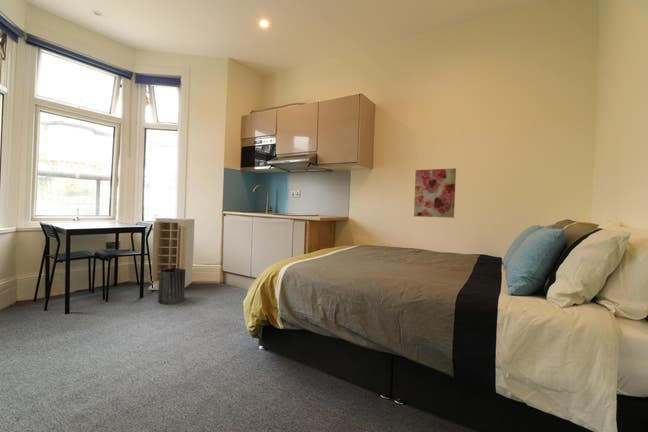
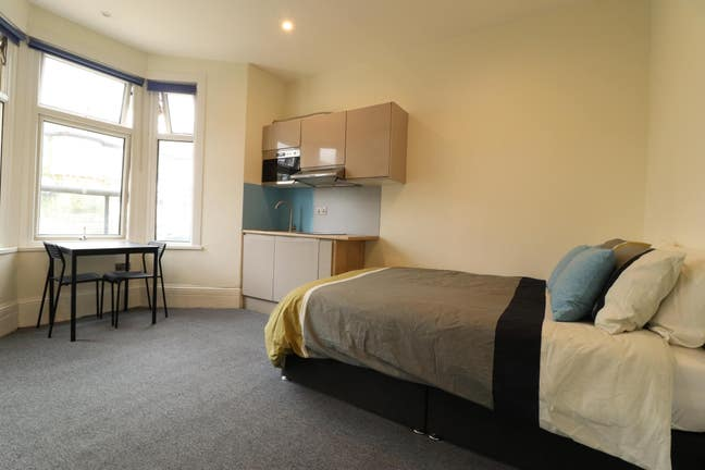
- cabinet (173, 252)
- wall art (434, 193)
- trash can (172, 285)
